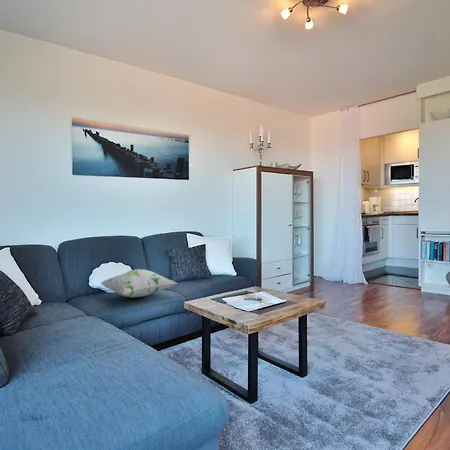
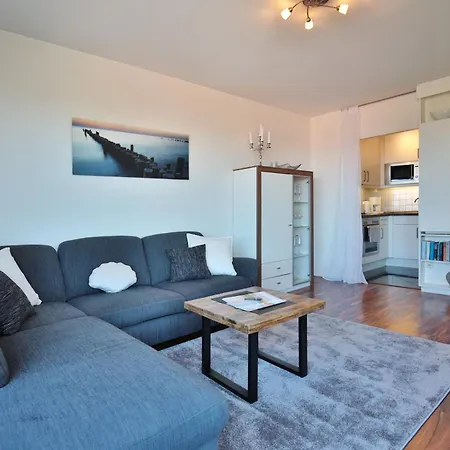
- decorative pillow (138, 282)
